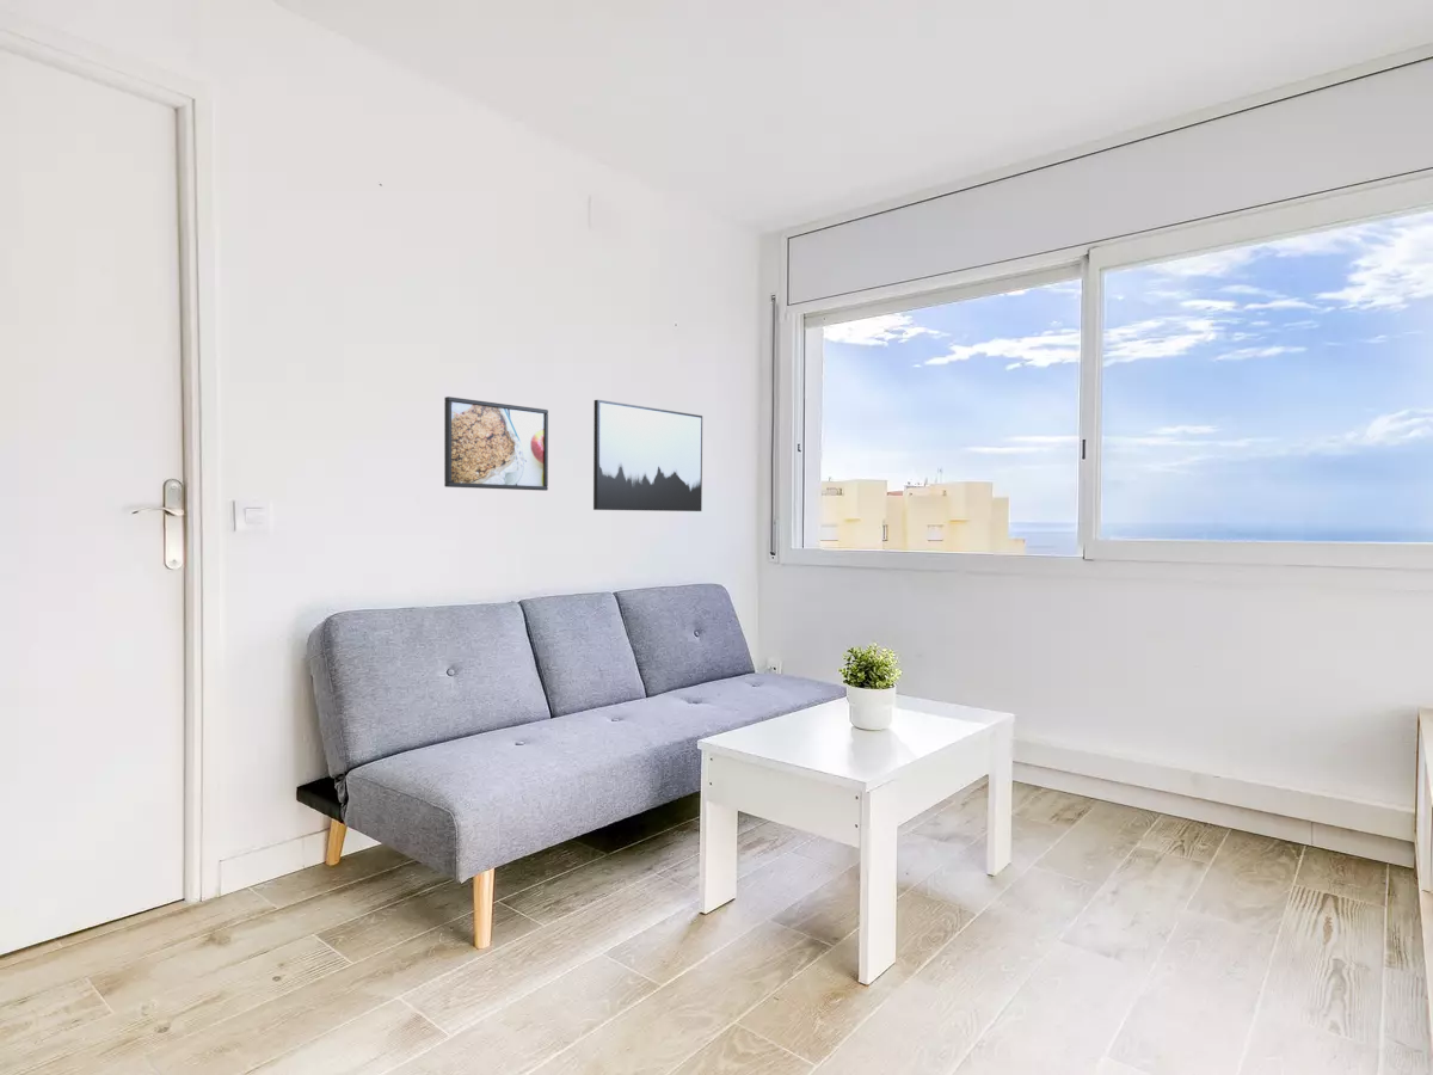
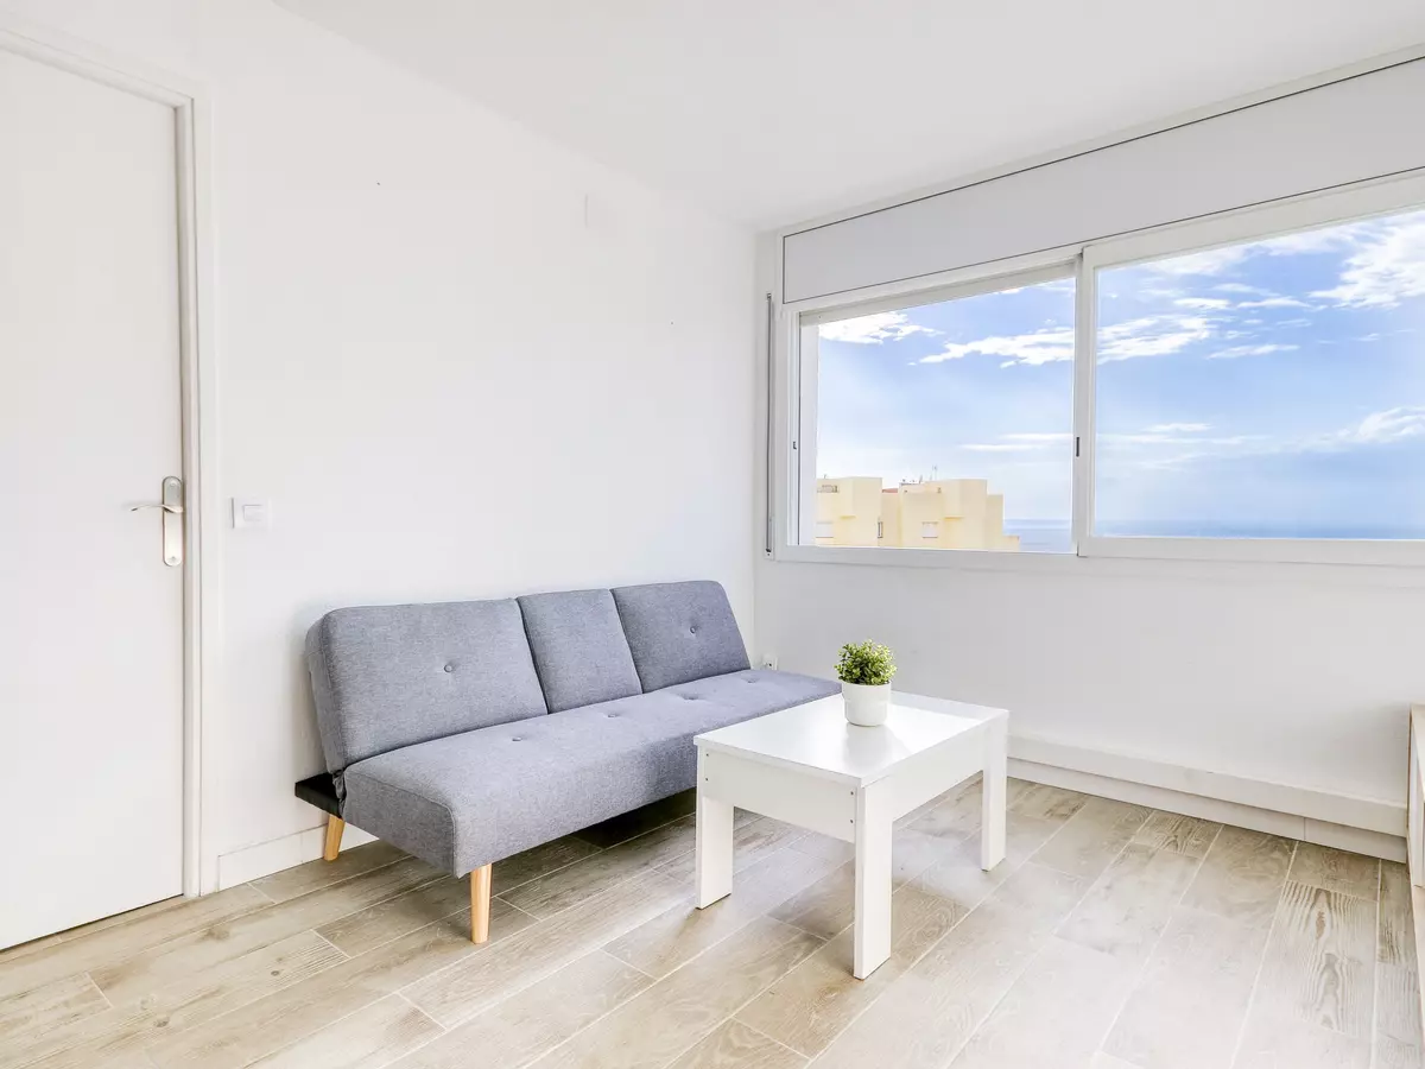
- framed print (498, 446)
- wall art (651, 459)
